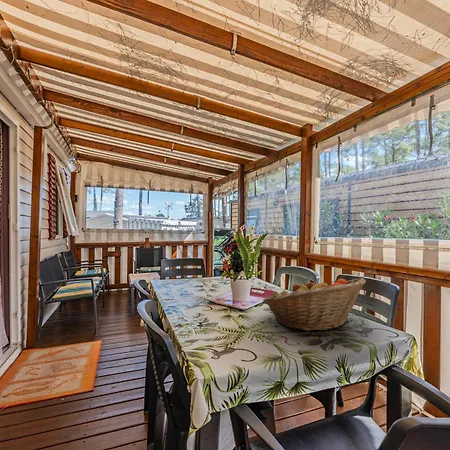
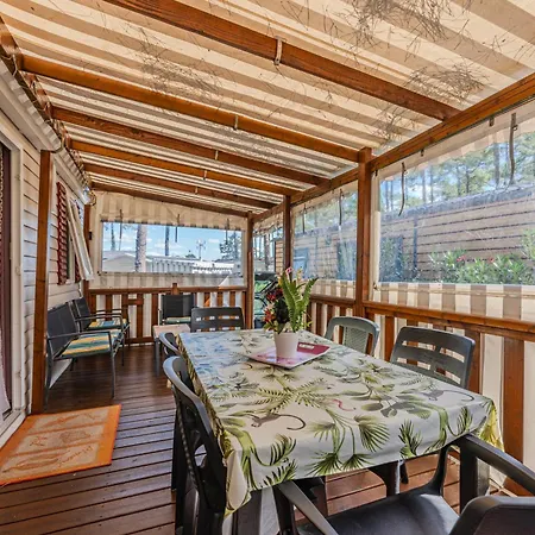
- fruit basket (314, 298)
